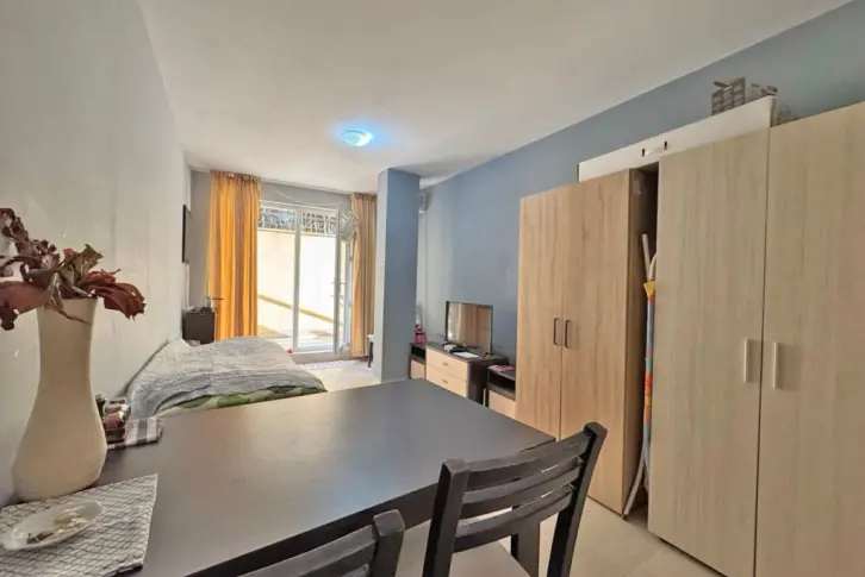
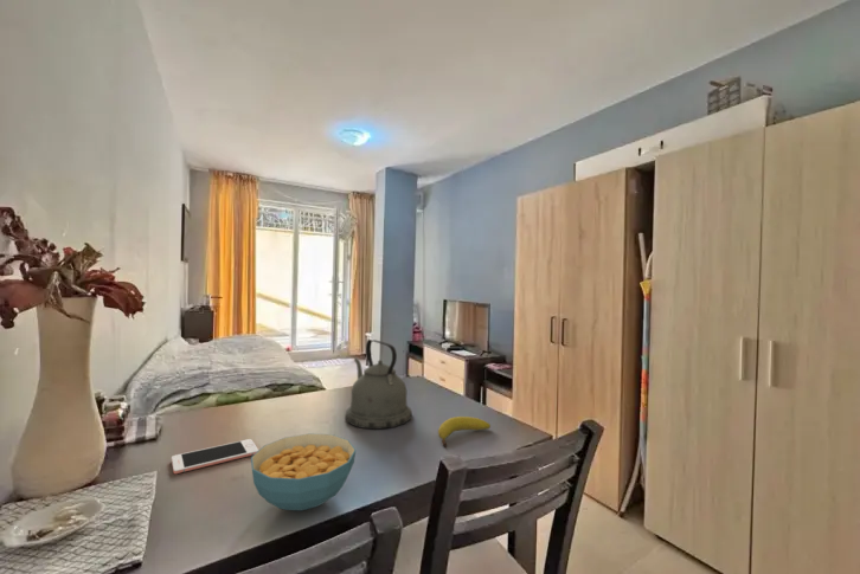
+ cereal bowl (303, 477)
+ fruit (461, 426)
+ cell phone (216, 454)
+ kettle (376, 379)
